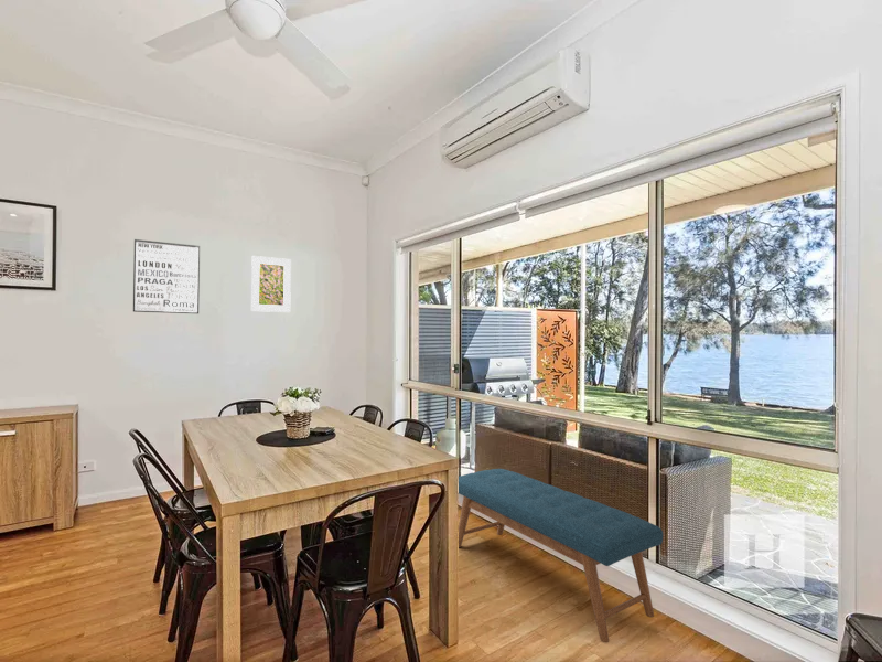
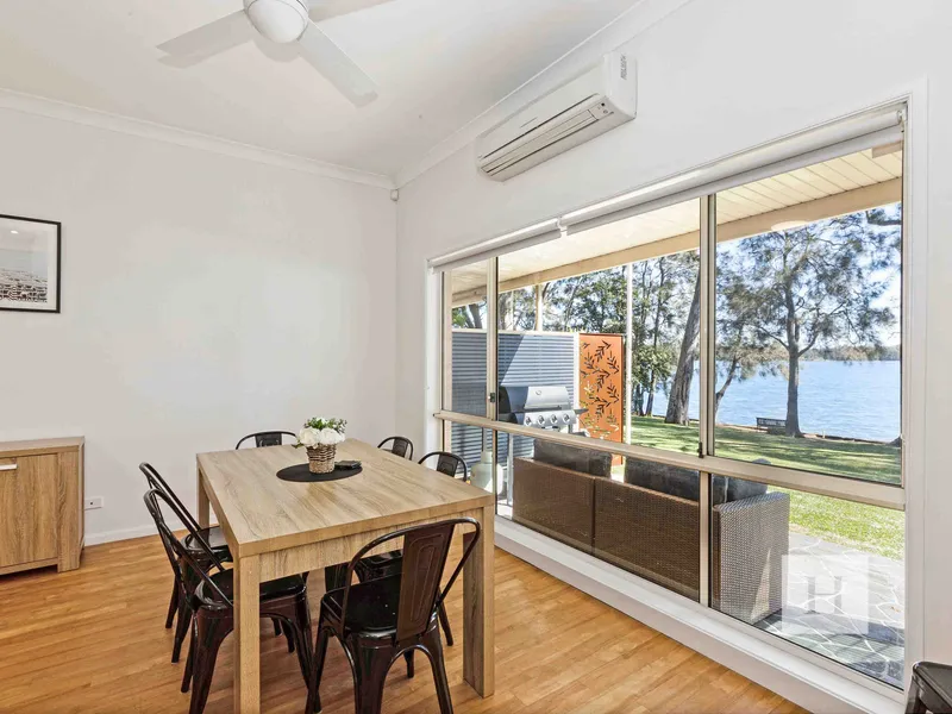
- bench (541, 534)
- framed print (271, 285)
- wall art (166, 277)
